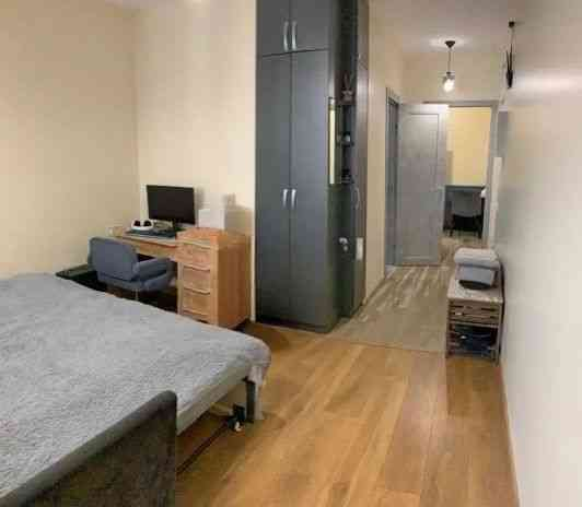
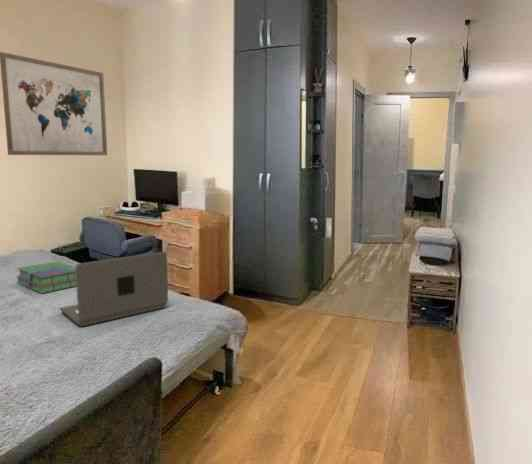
+ stack of books (51, 275)
+ wall art (60, 110)
+ laptop (114, 281)
